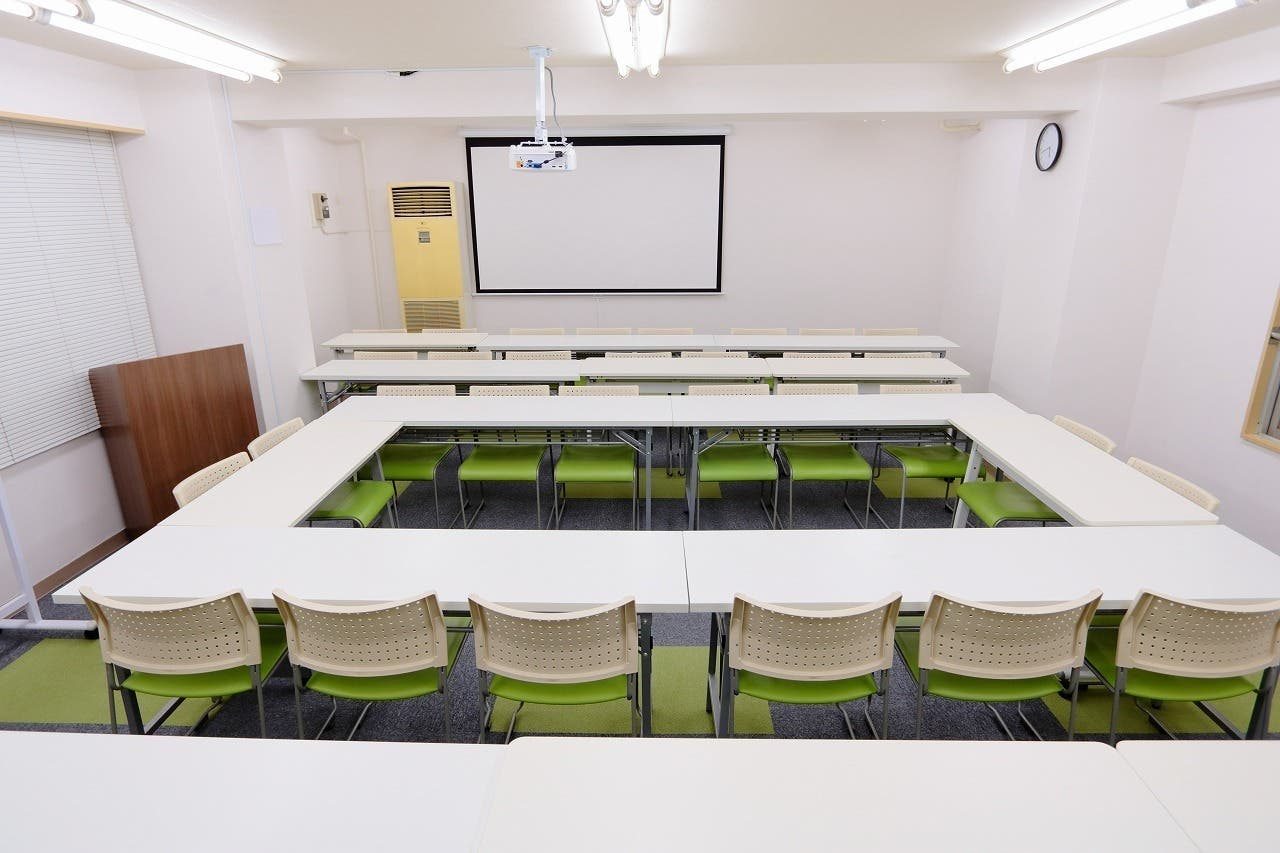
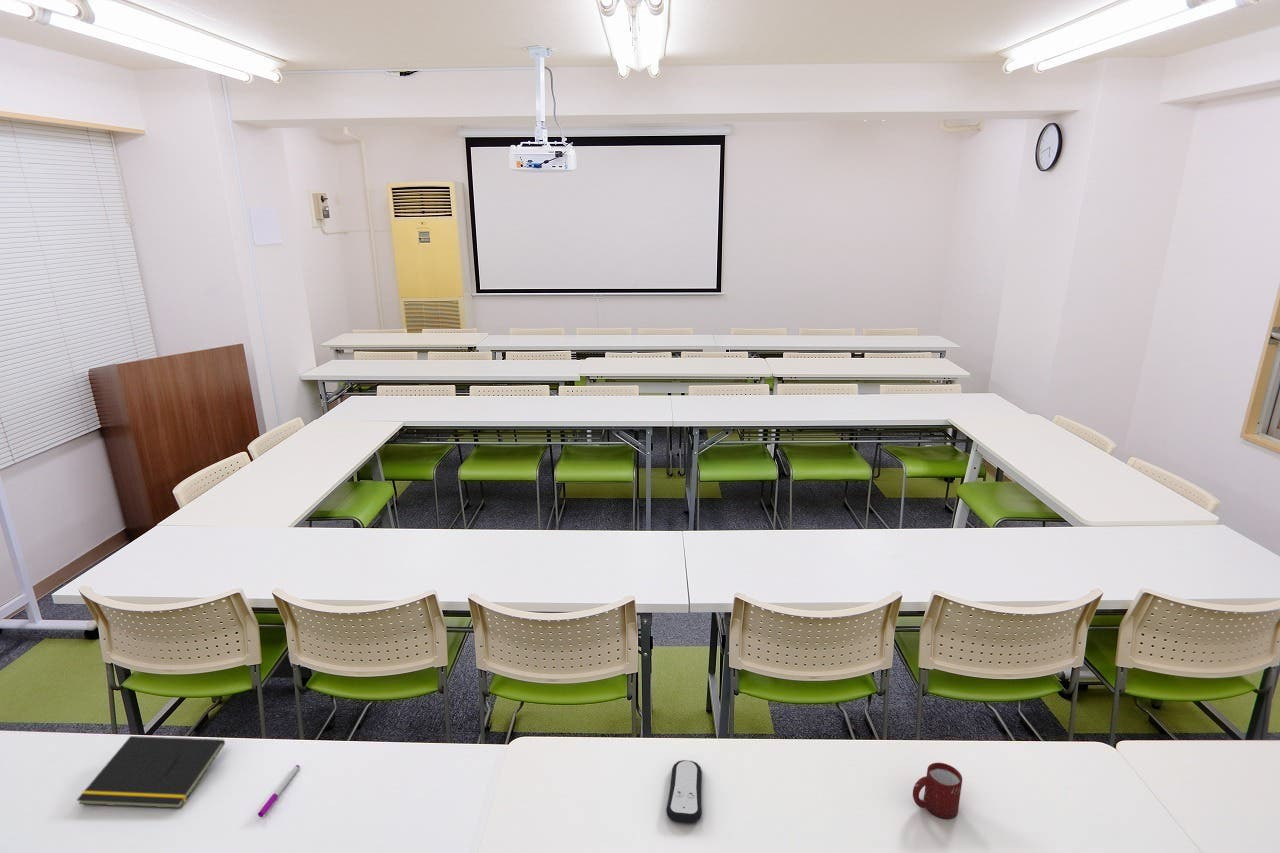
+ pen (280, 789)
+ remote control (685, 789)
+ cup (935, 791)
+ notepad (154, 770)
